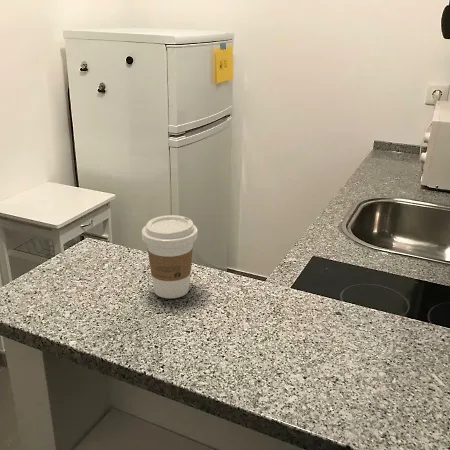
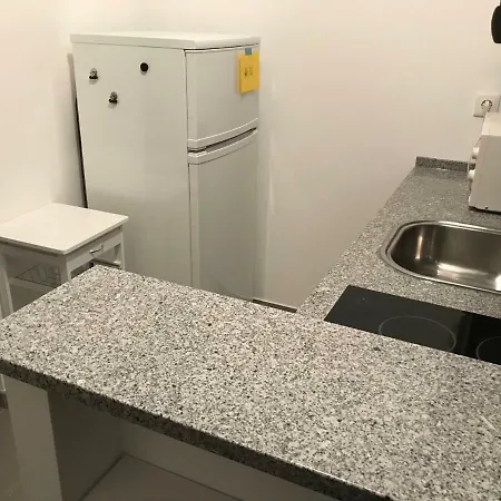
- coffee cup (170, 257)
